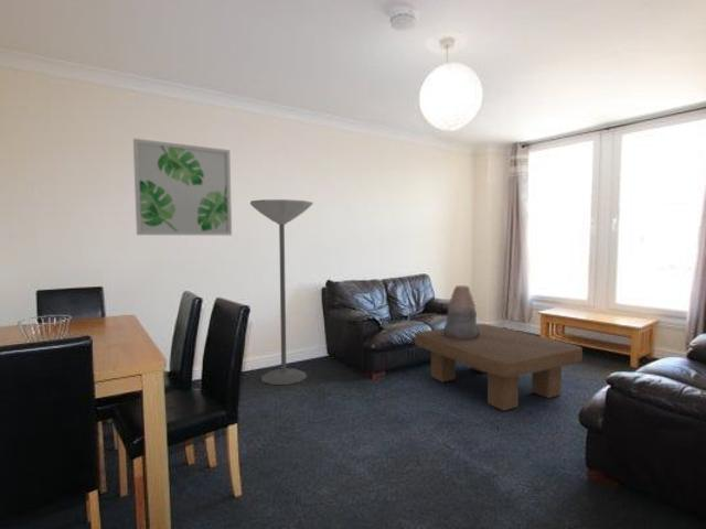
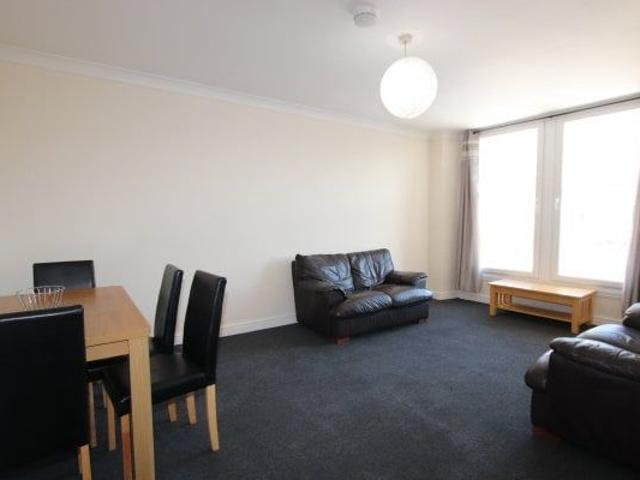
- coffee table (491, 363)
- wall art (185, 190)
- decorative urn (461, 311)
- floor lamp (282, 290)
